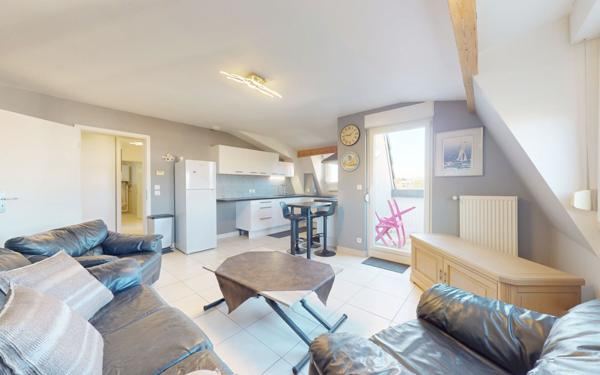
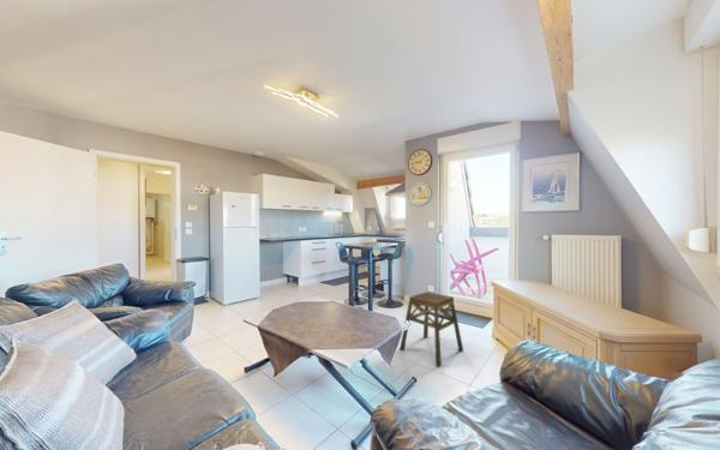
+ stool (431, 323)
